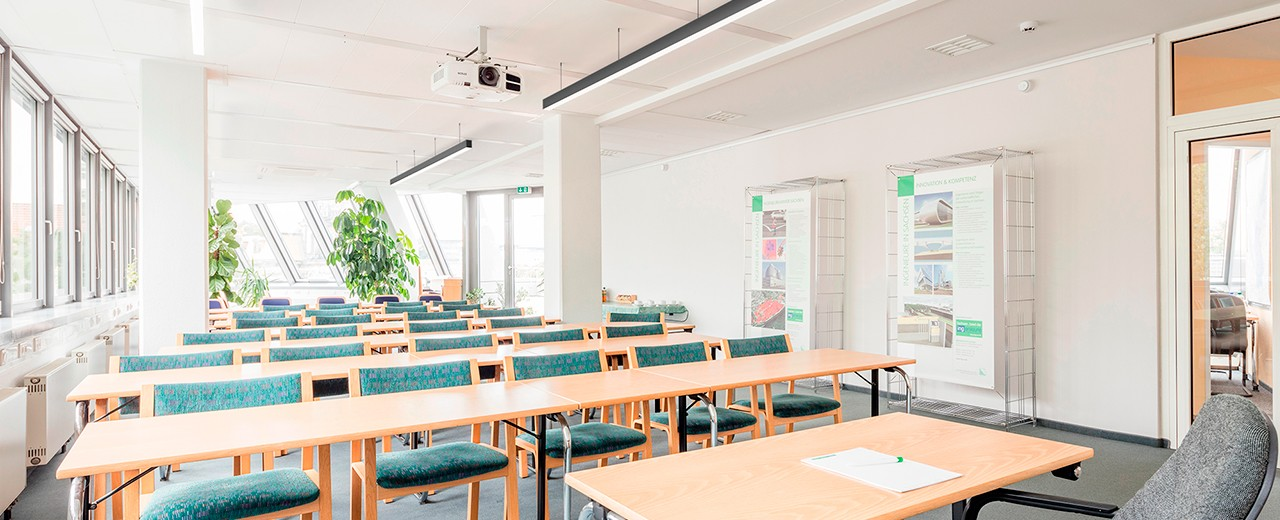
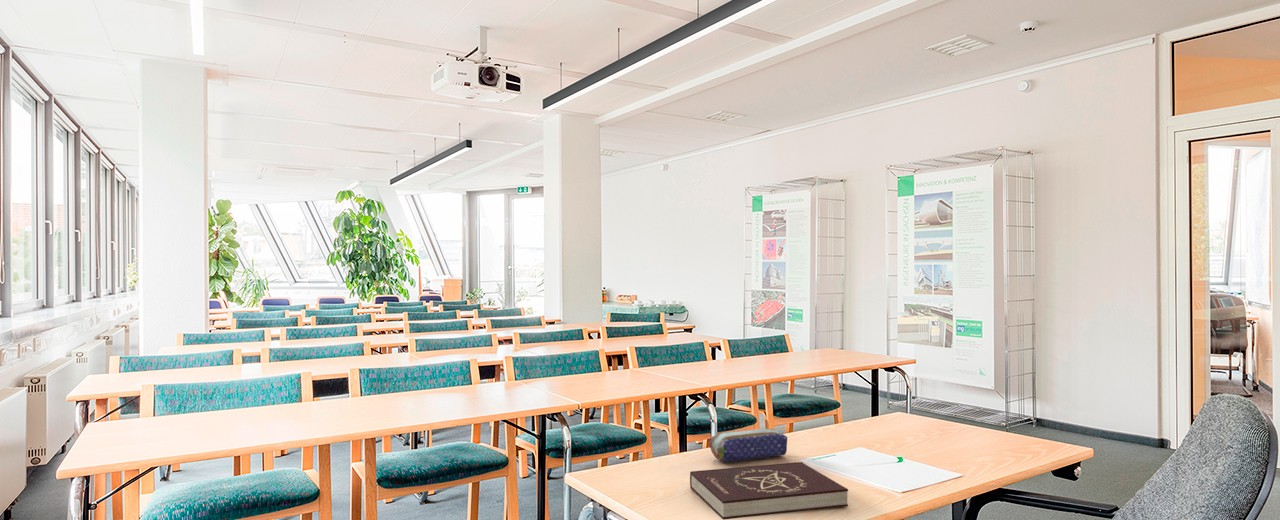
+ pencil case (748, 444)
+ book (765, 487)
